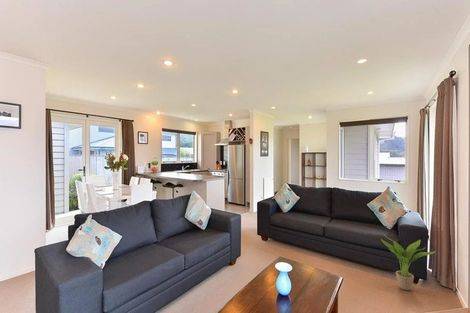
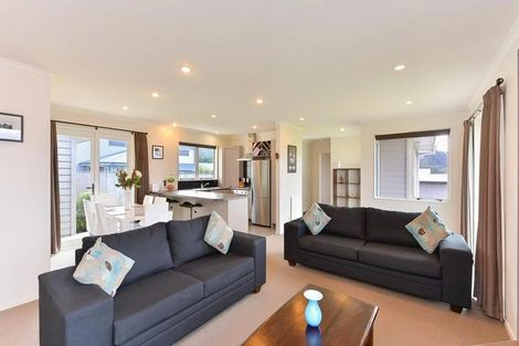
- potted plant (406, 262)
